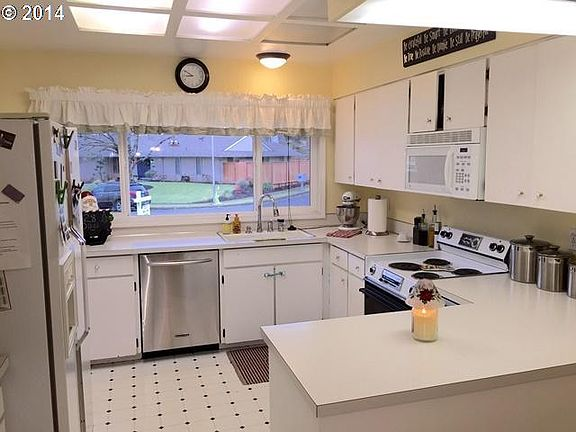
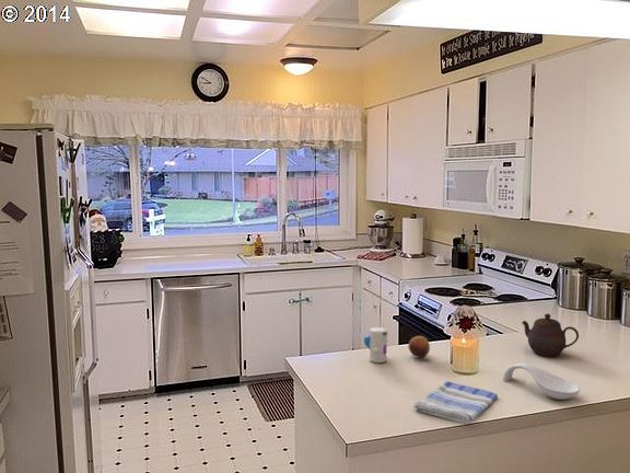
+ toy (375, 344)
+ apple (419, 346)
+ spoon rest (539, 380)
+ teapot (549, 334)
+ dish towel (456, 400)
